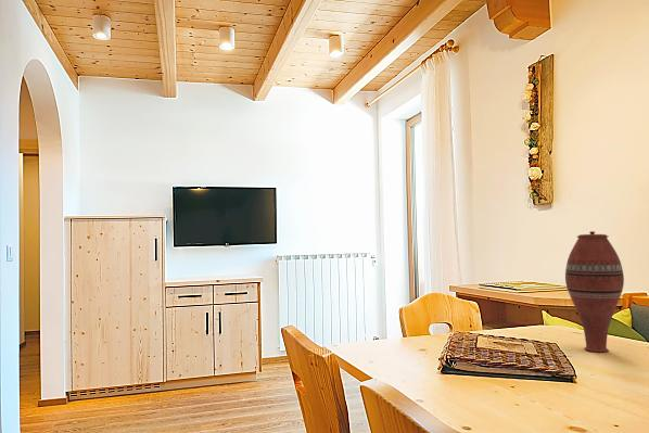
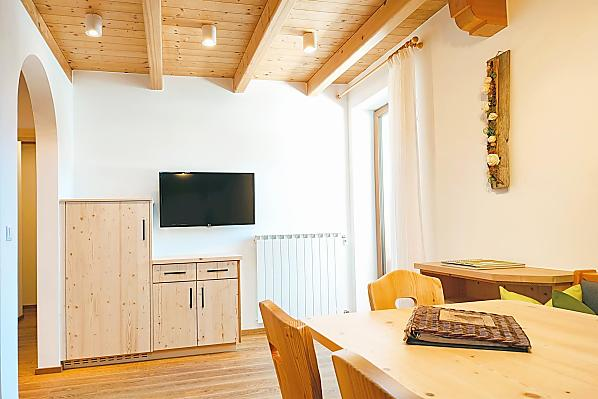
- vase (594, 290)
